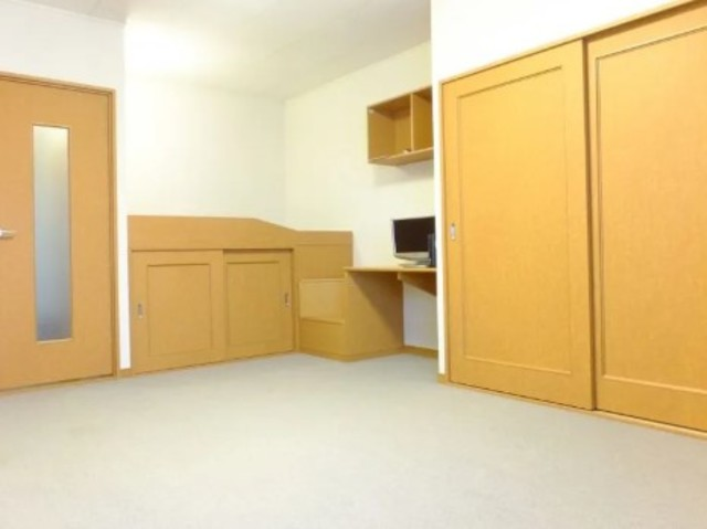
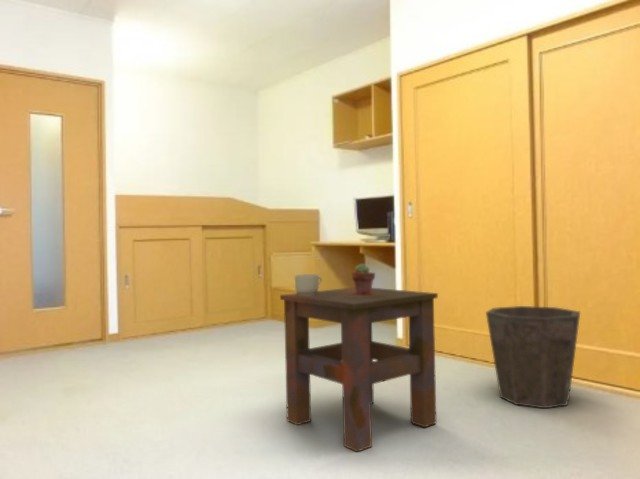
+ side table (359, 358)
+ potted succulent (363, 278)
+ waste bin (533, 354)
+ mug (309, 284)
